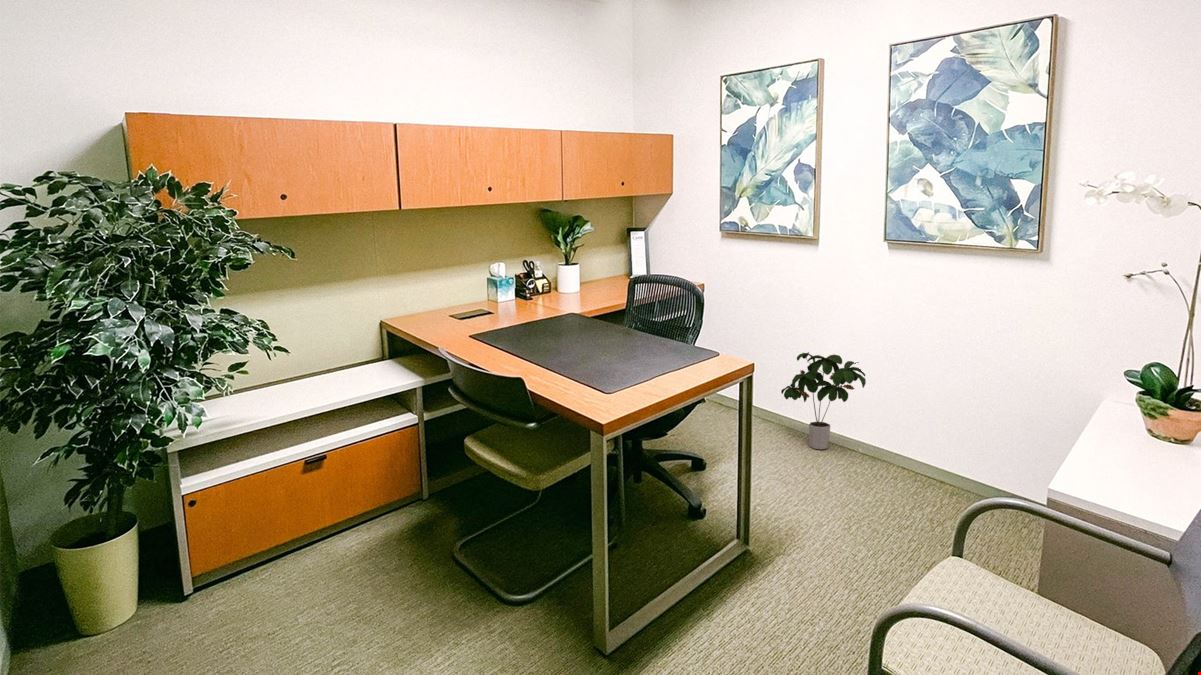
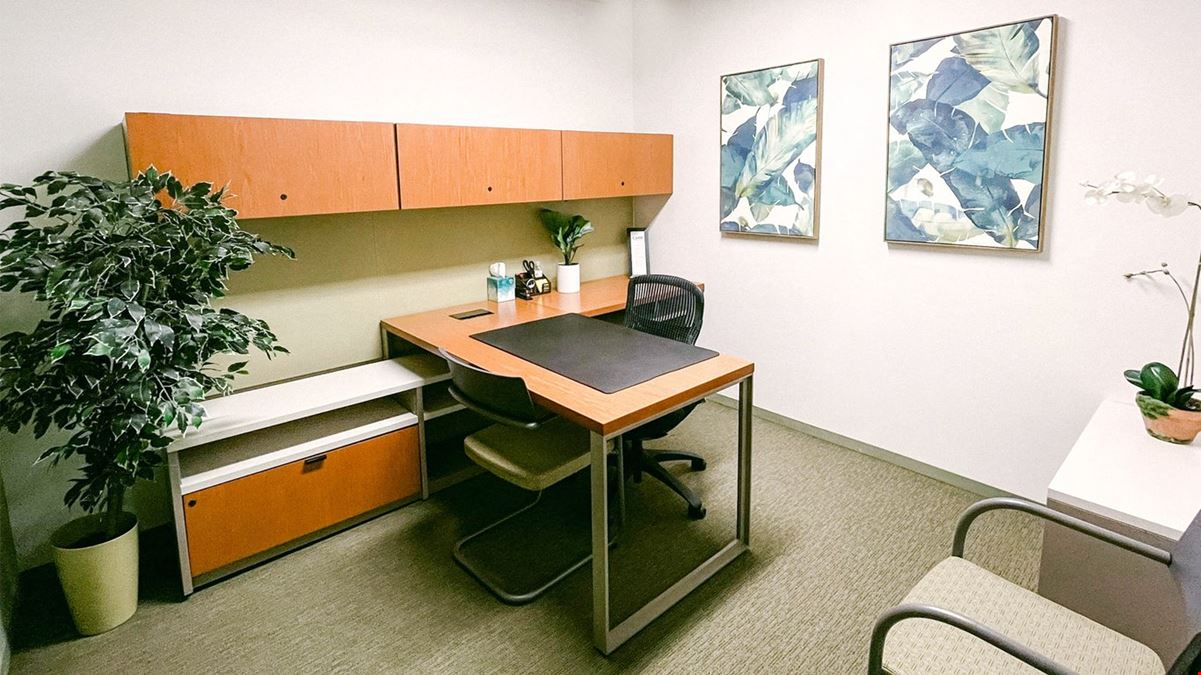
- potted plant (820, 399)
